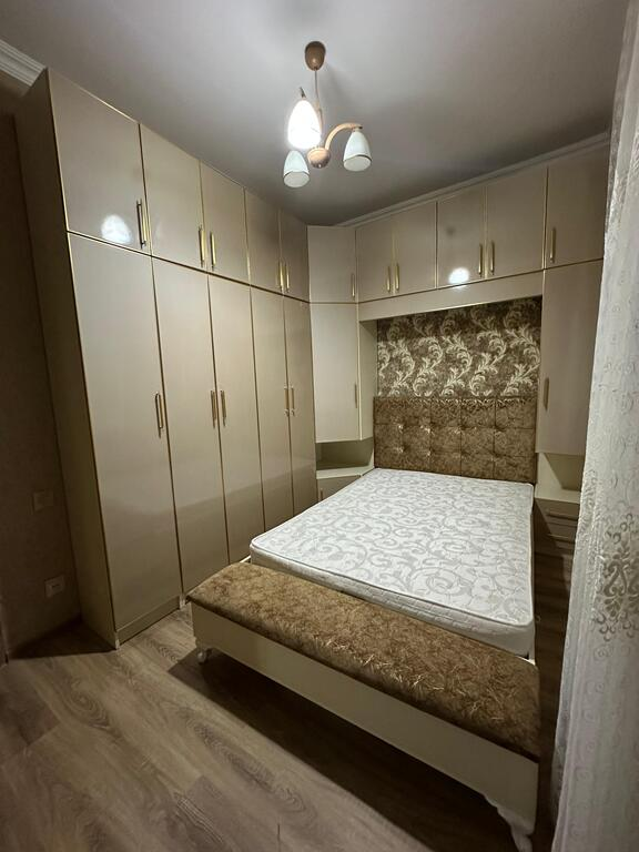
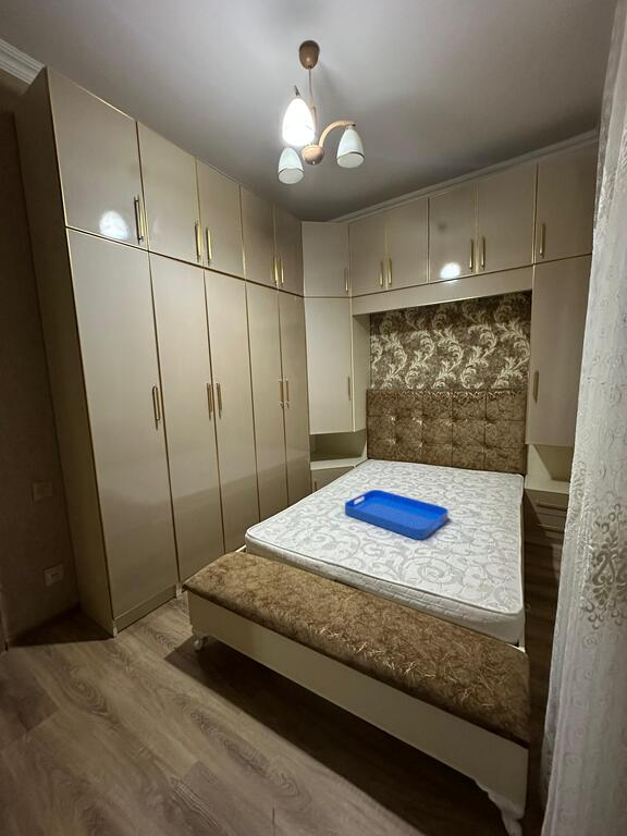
+ serving tray (394, 511)
